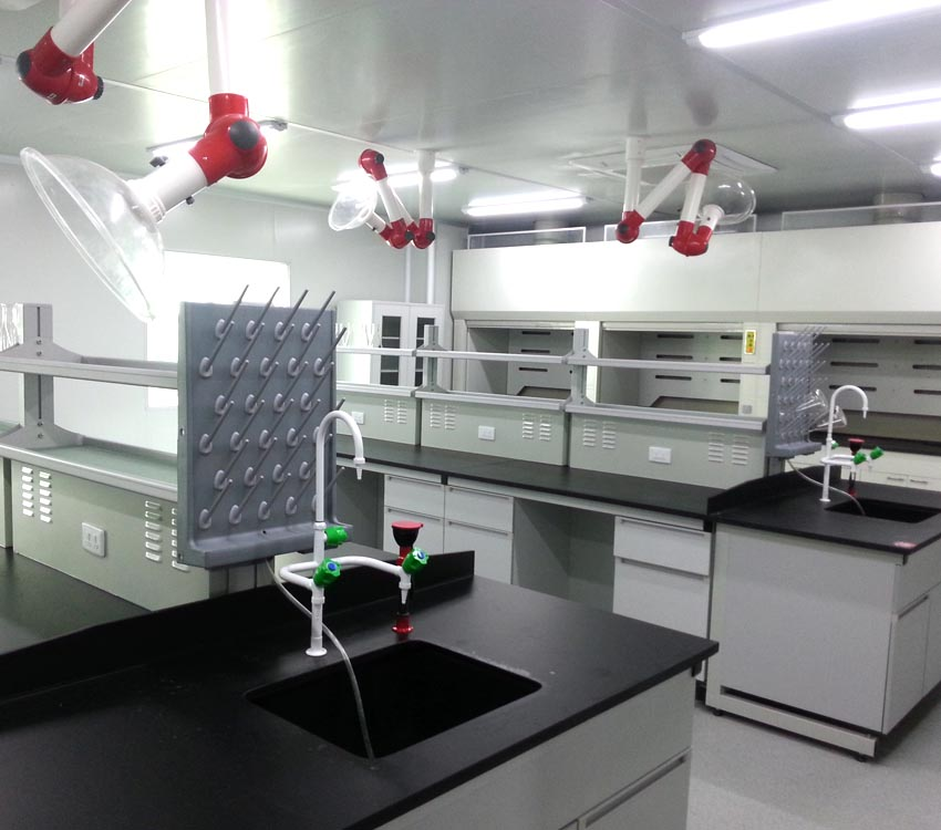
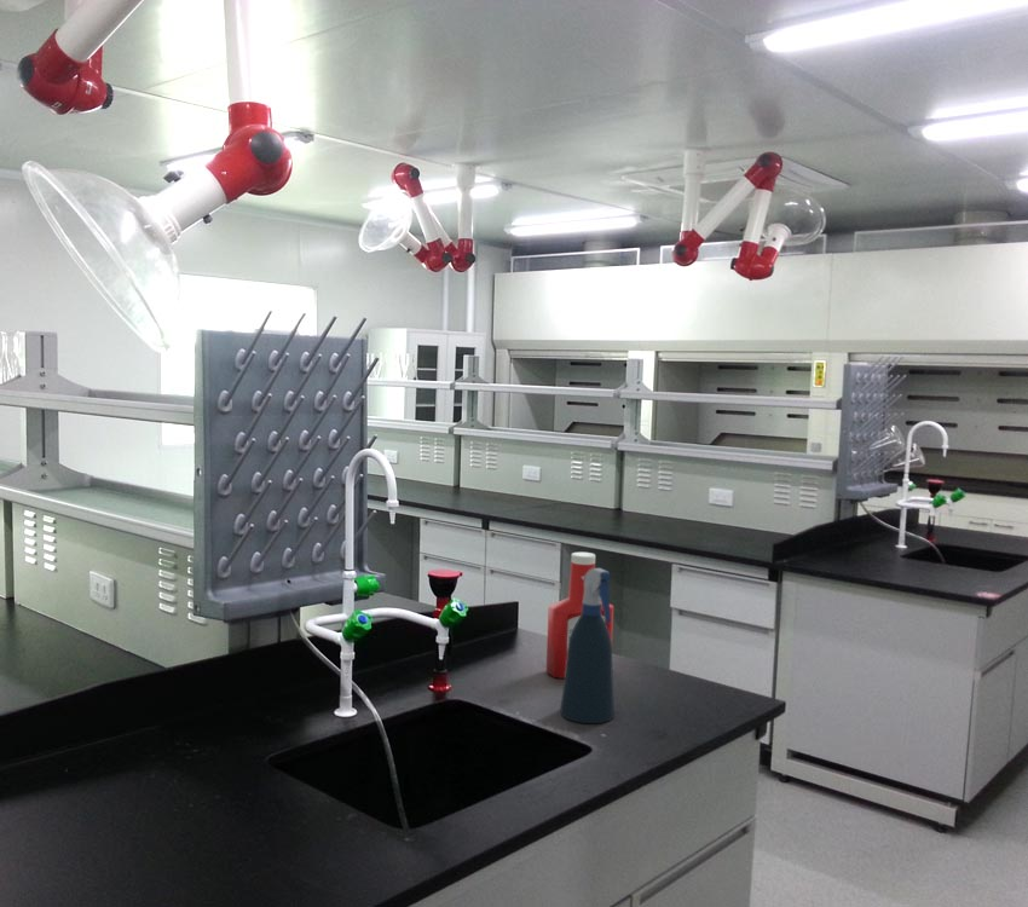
+ spray bottle (594, 640)
+ soap bottle (581, 612)
